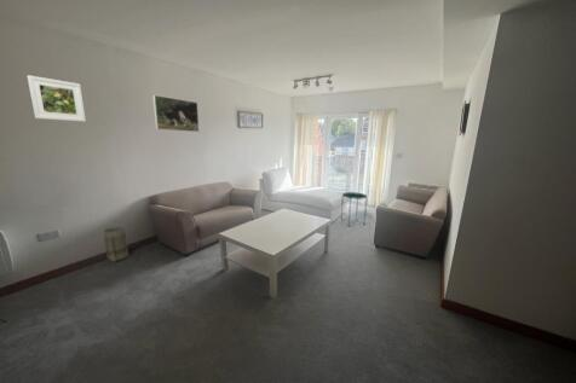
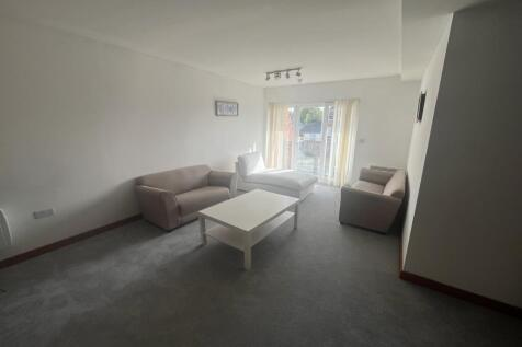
- basket (116, 243)
- side table (350, 208)
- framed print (58, 100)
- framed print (178, 115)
